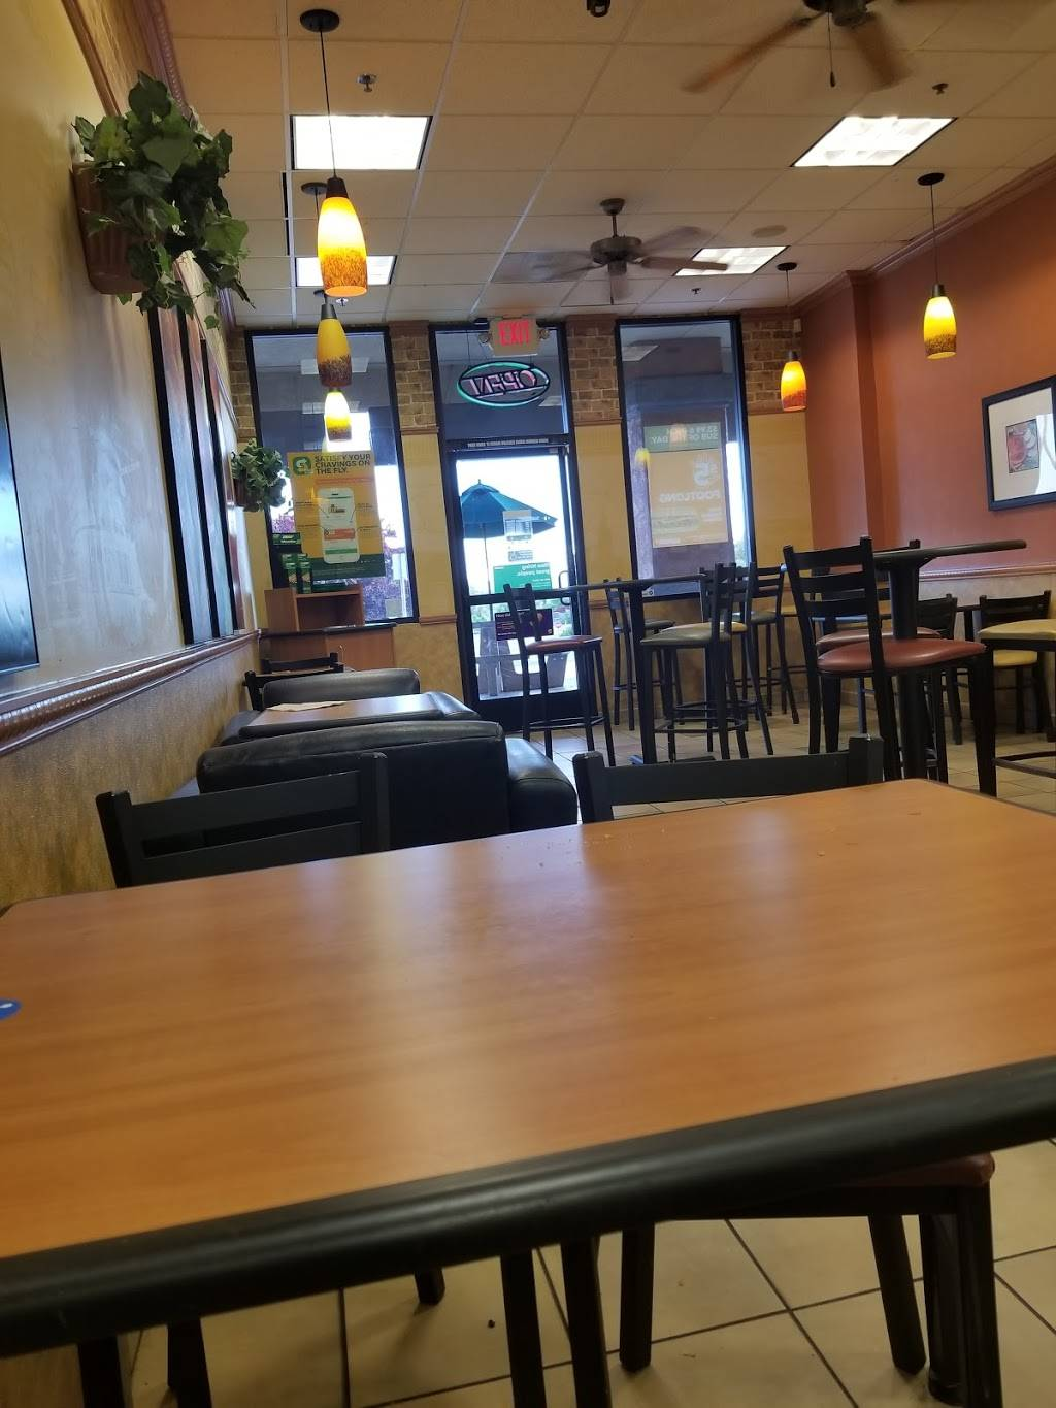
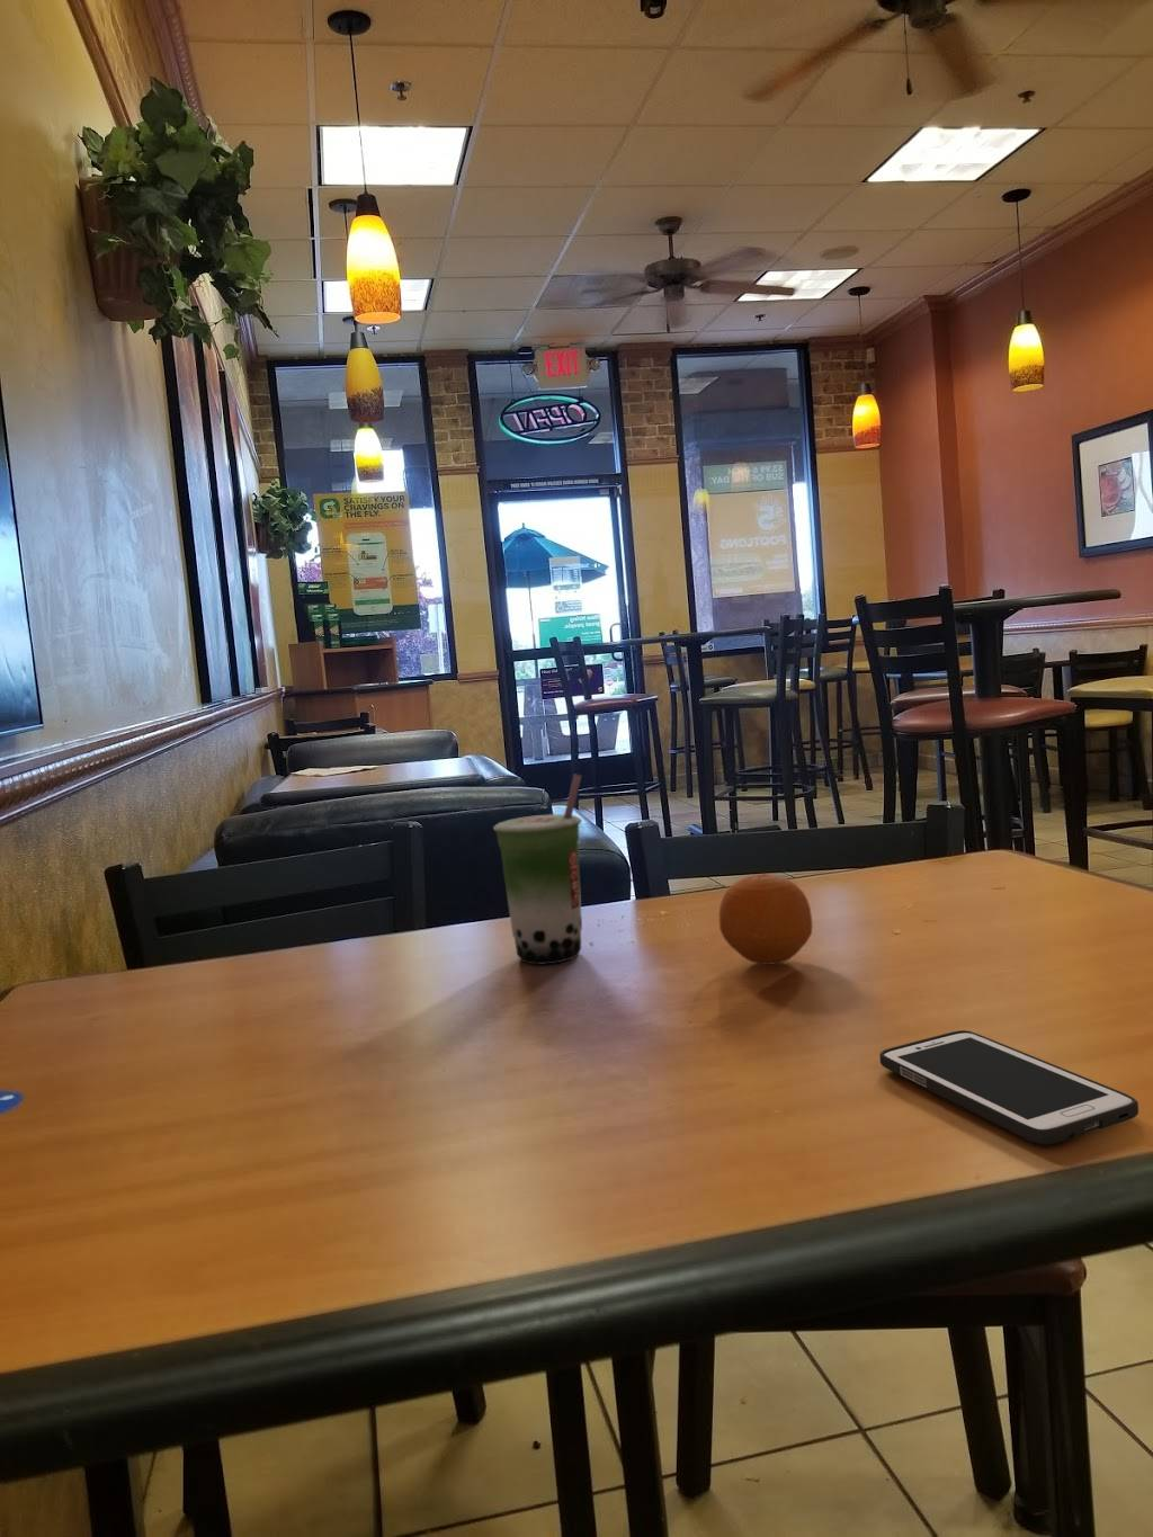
+ fruit (764, 919)
+ cell phone (999, 1080)
+ beverage cup (540, 867)
